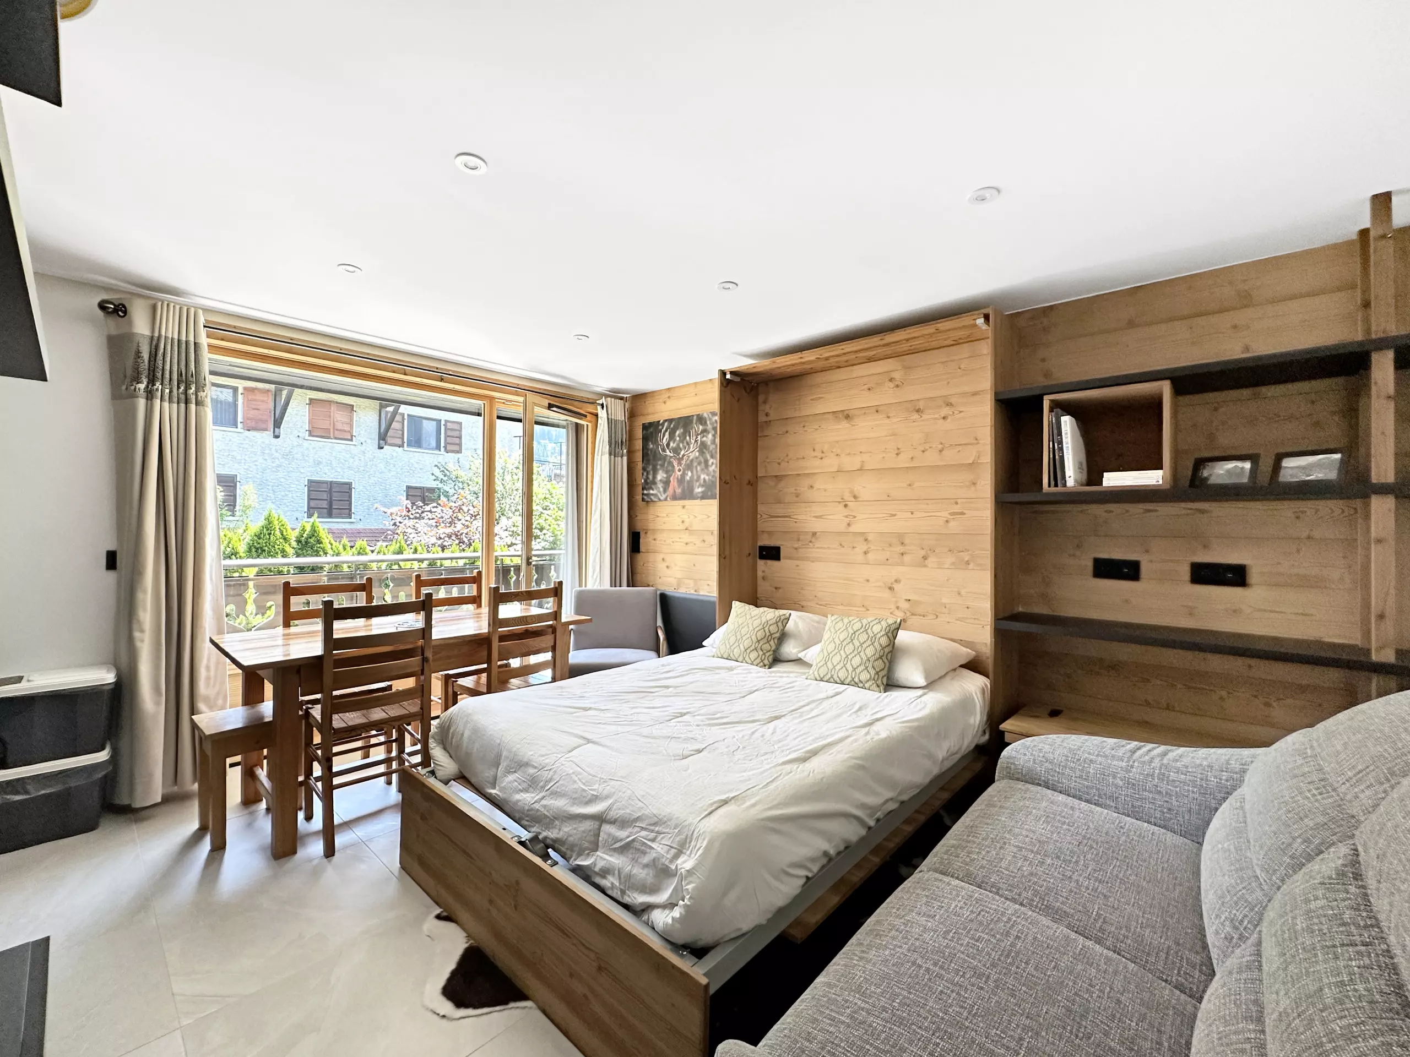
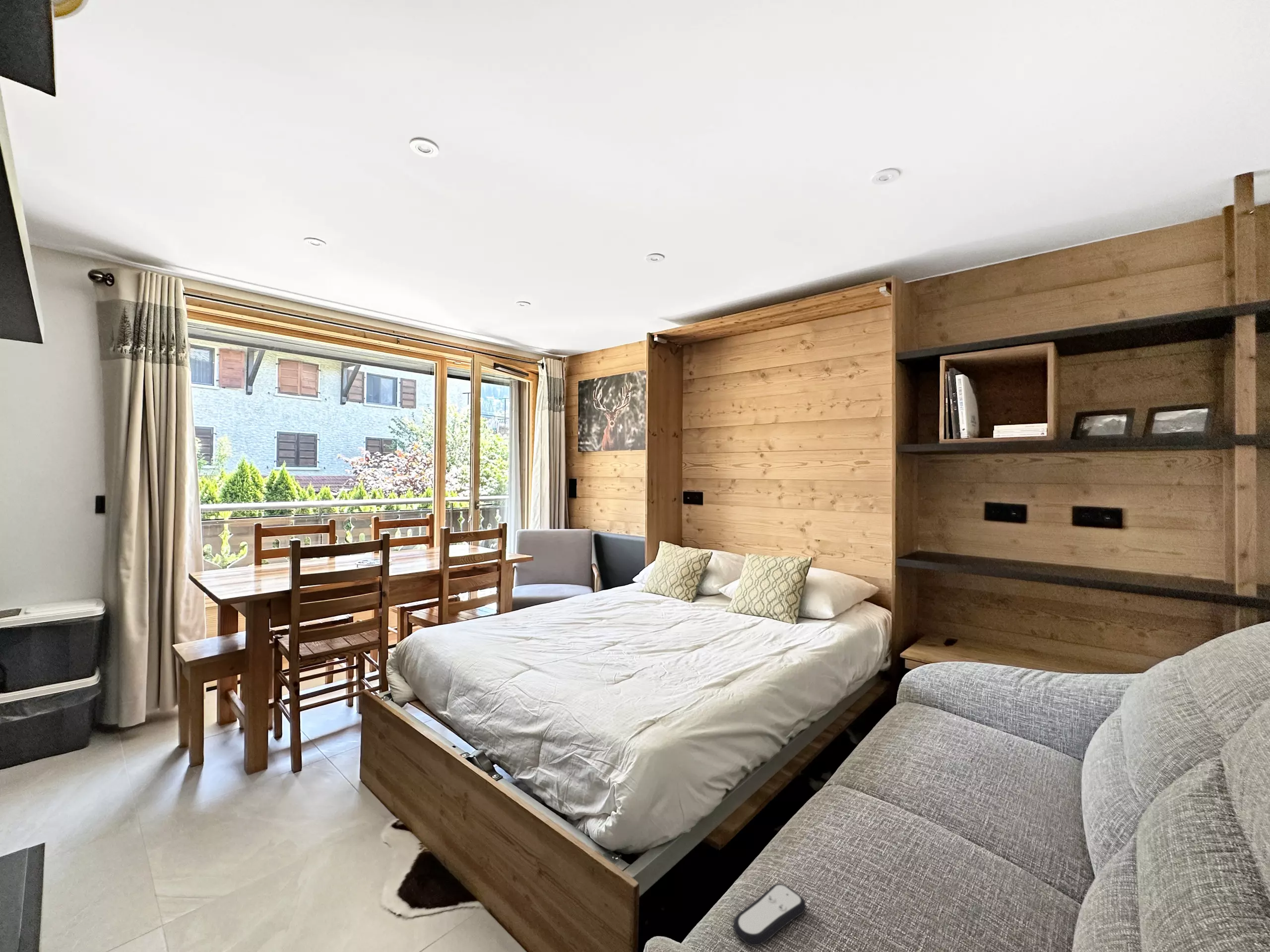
+ remote control (768, 913)
